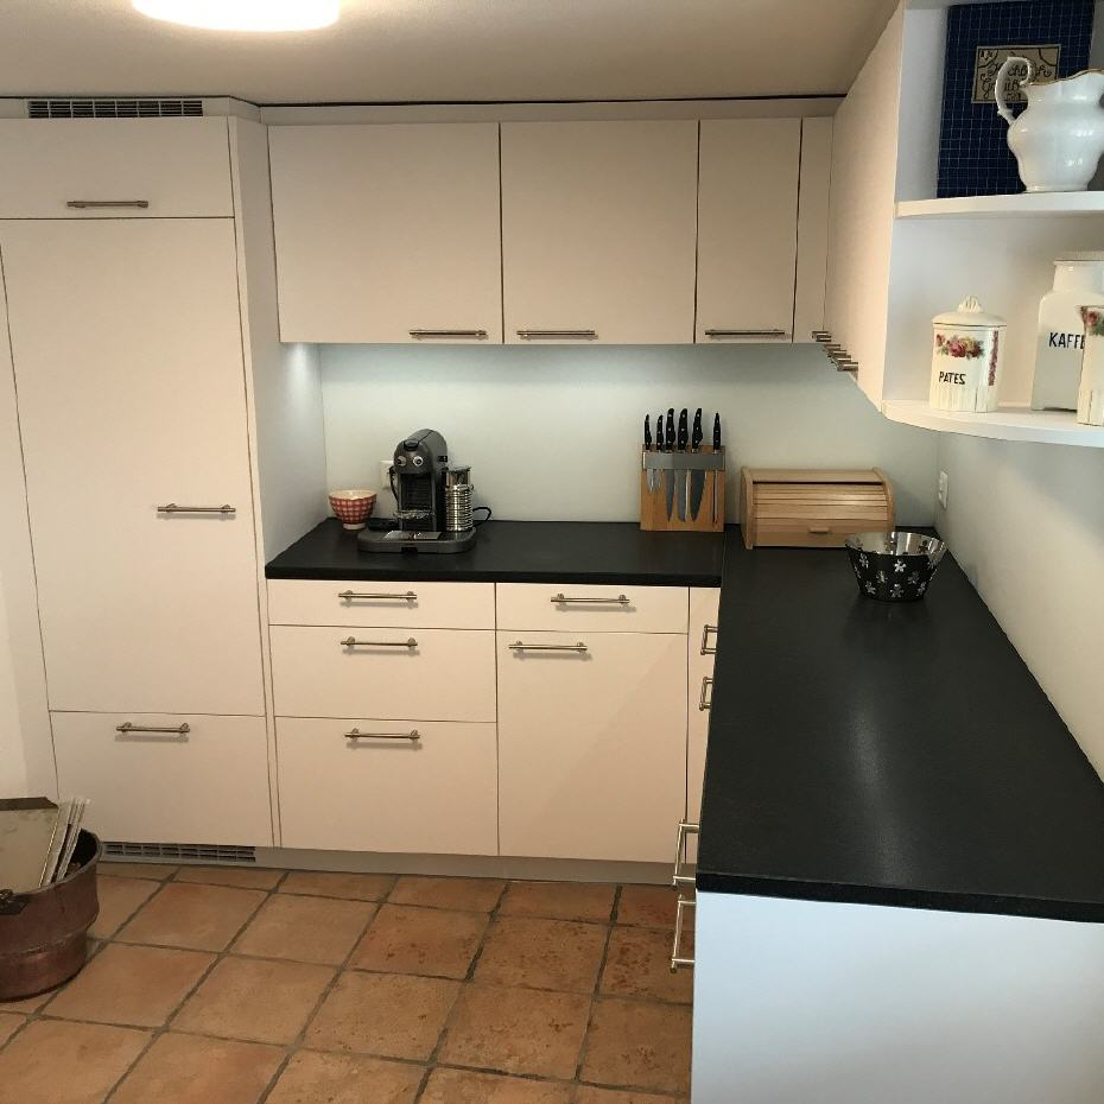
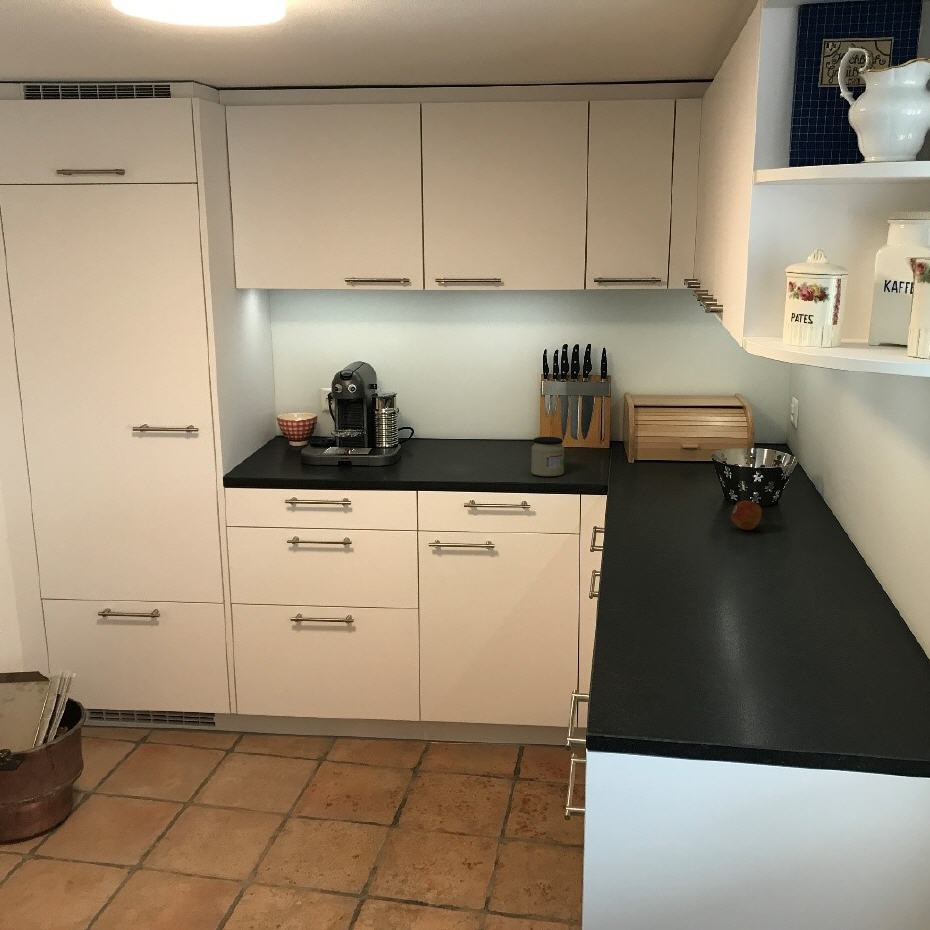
+ fruit (746, 515)
+ jar (547, 456)
